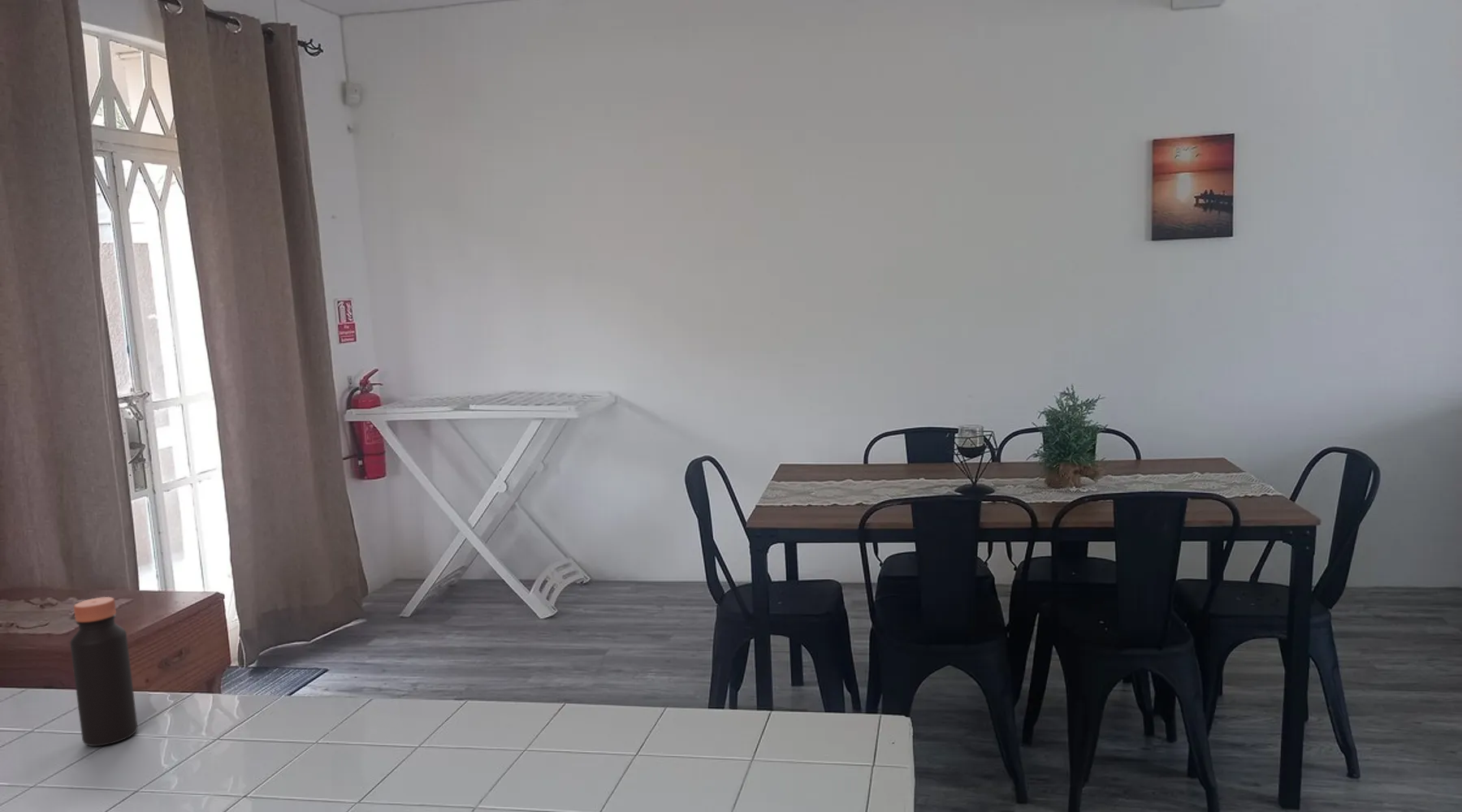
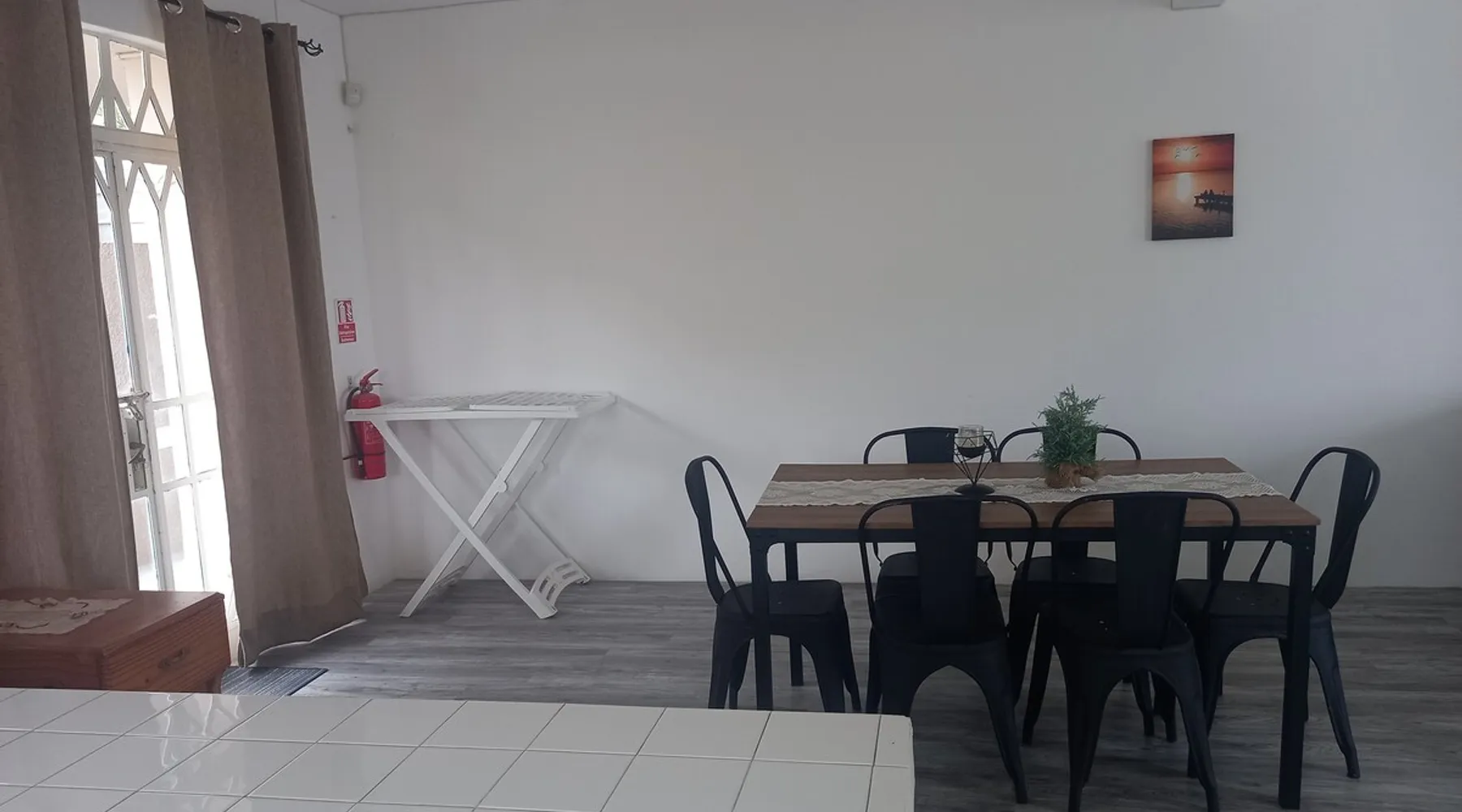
- bottle (102, 669)
